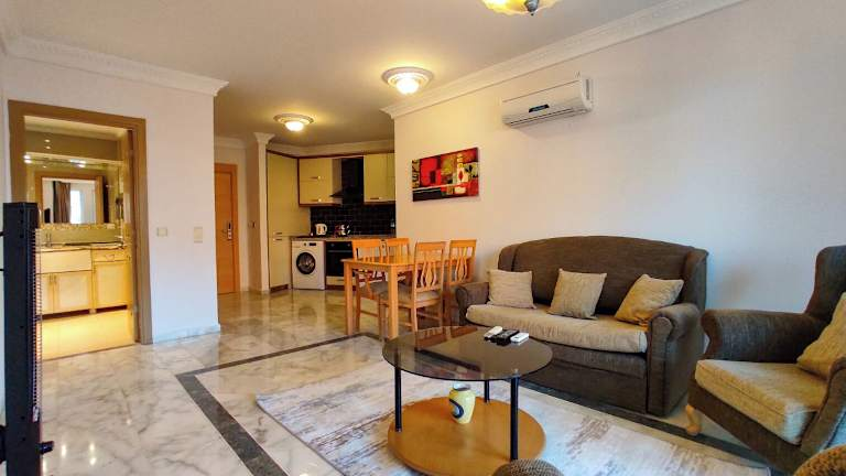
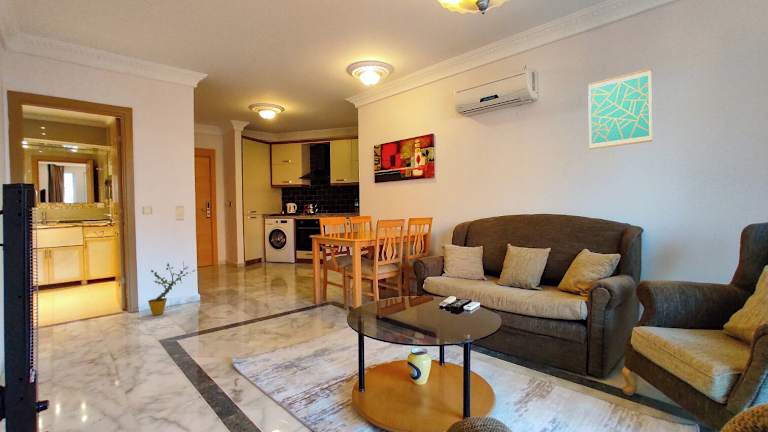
+ potted plant (170, 285)
+ wall art (618, 111)
